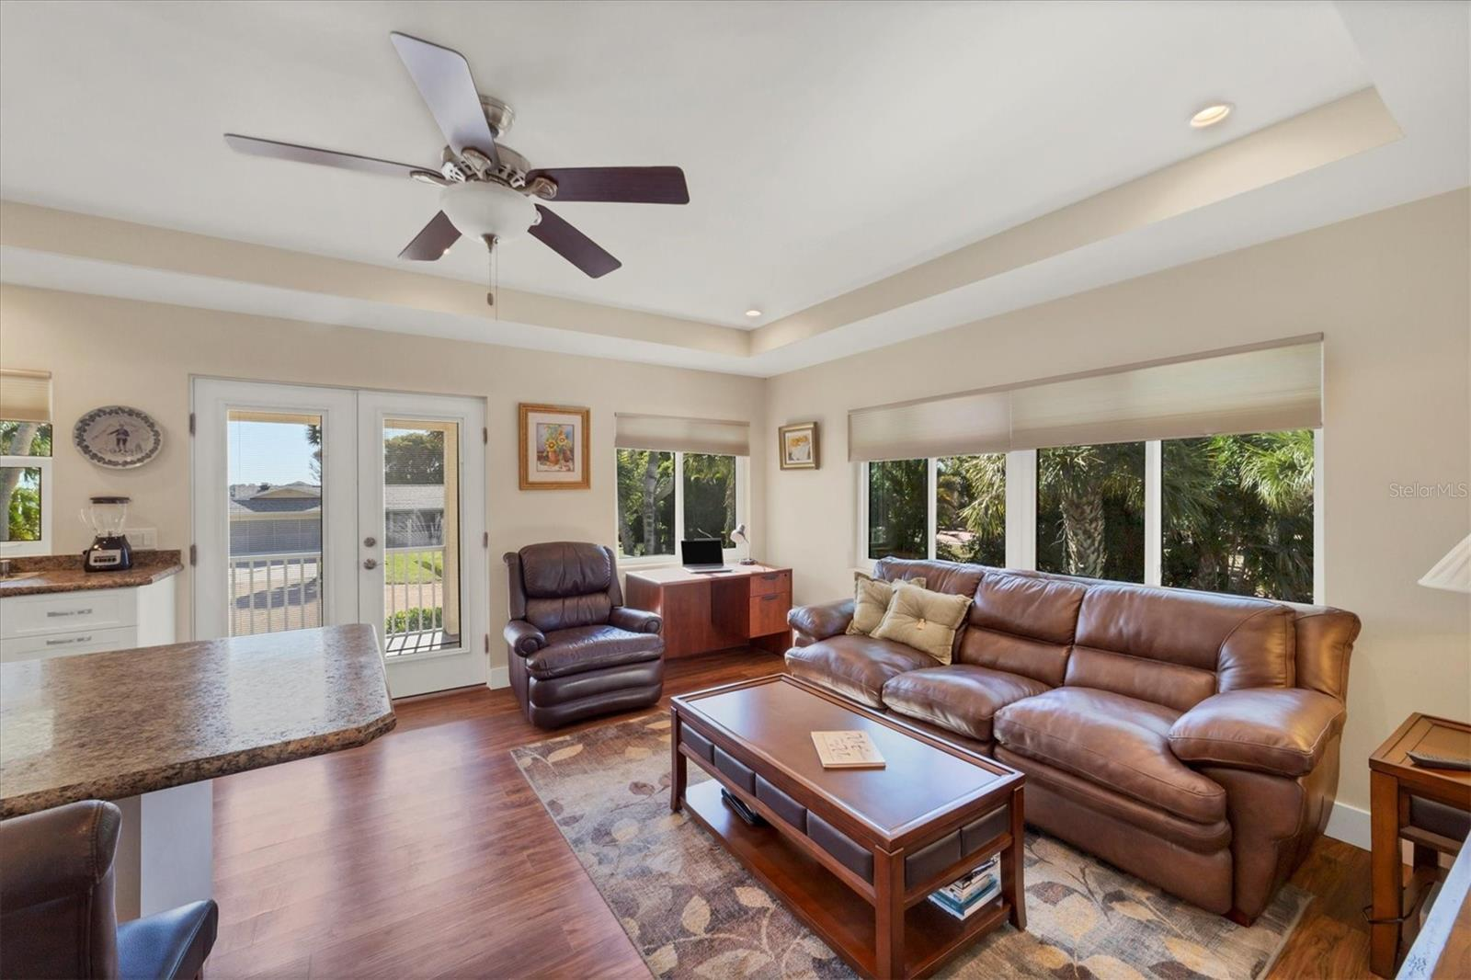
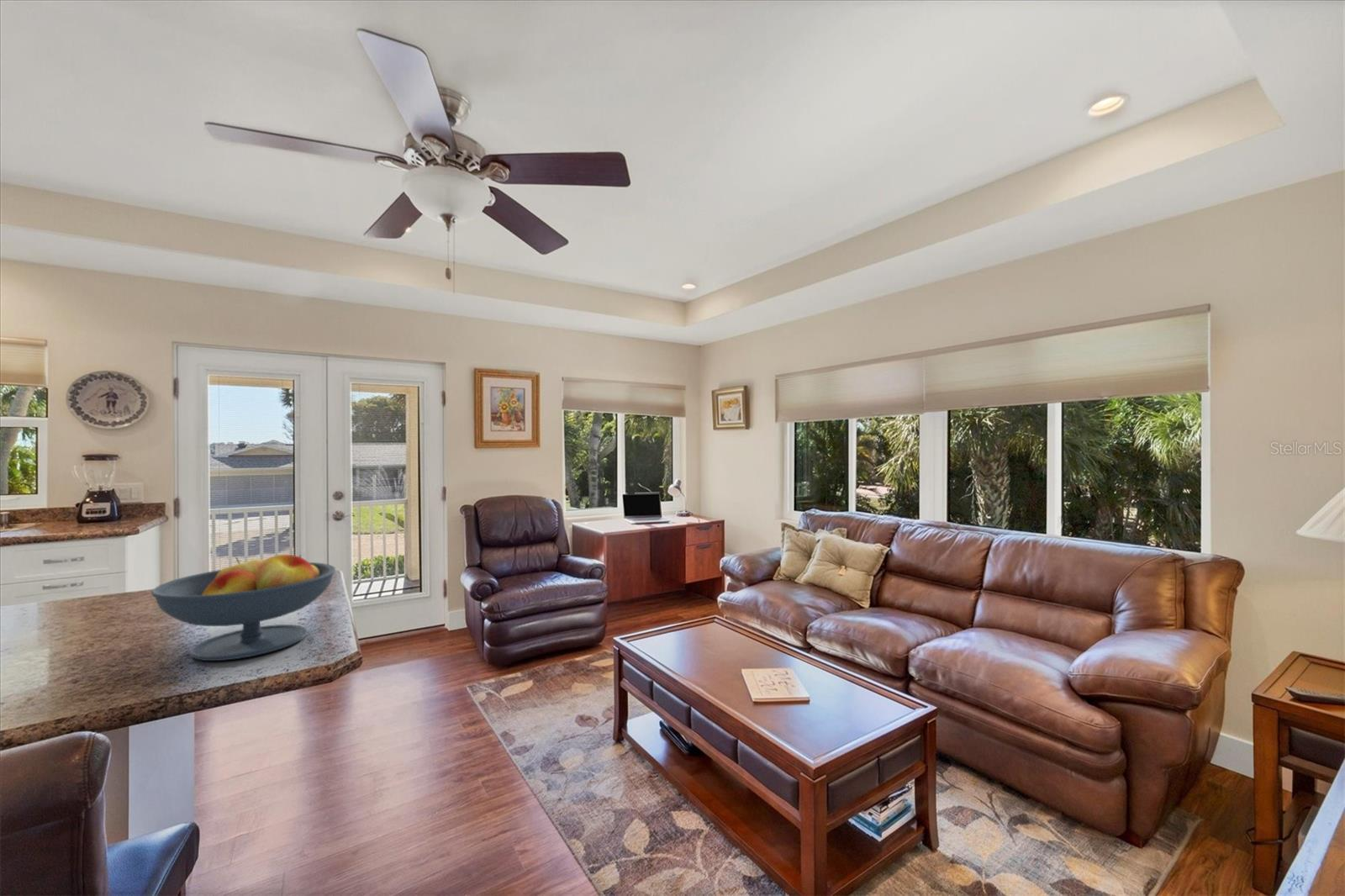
+ fruit bowl (251, 598)
